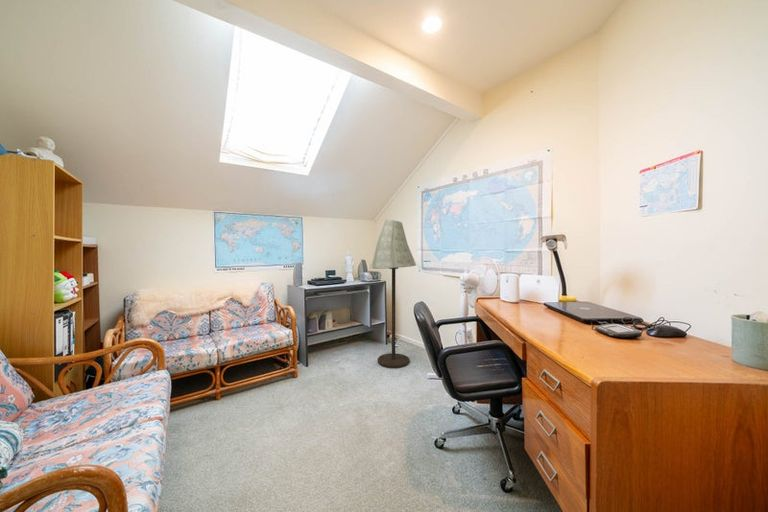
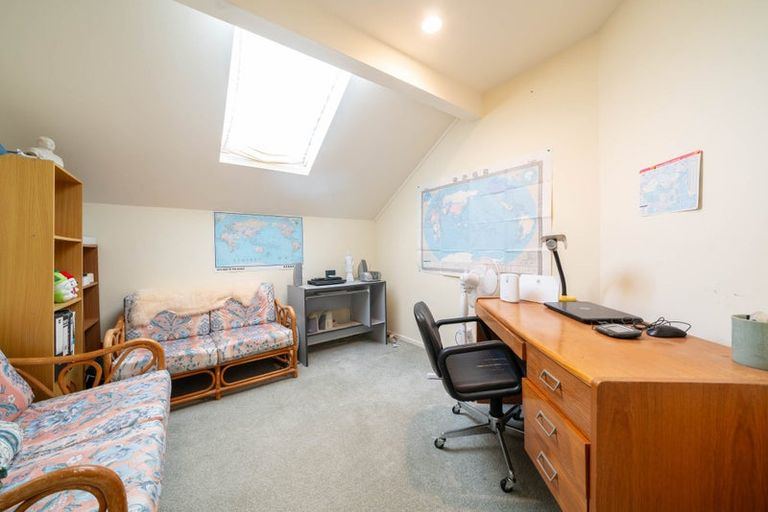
- floor lamp (393, 290)
